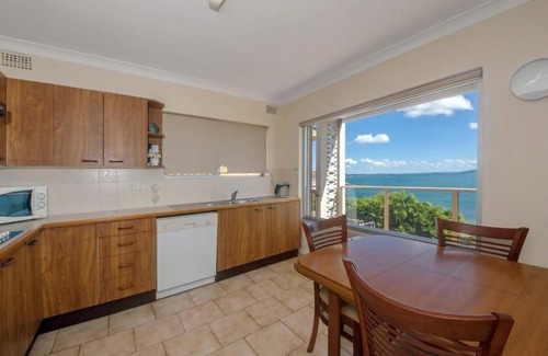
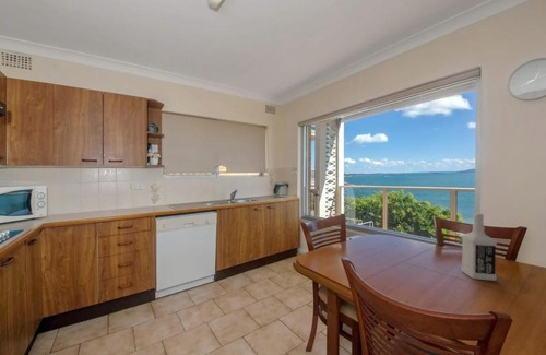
+ vodka (477, 244)
